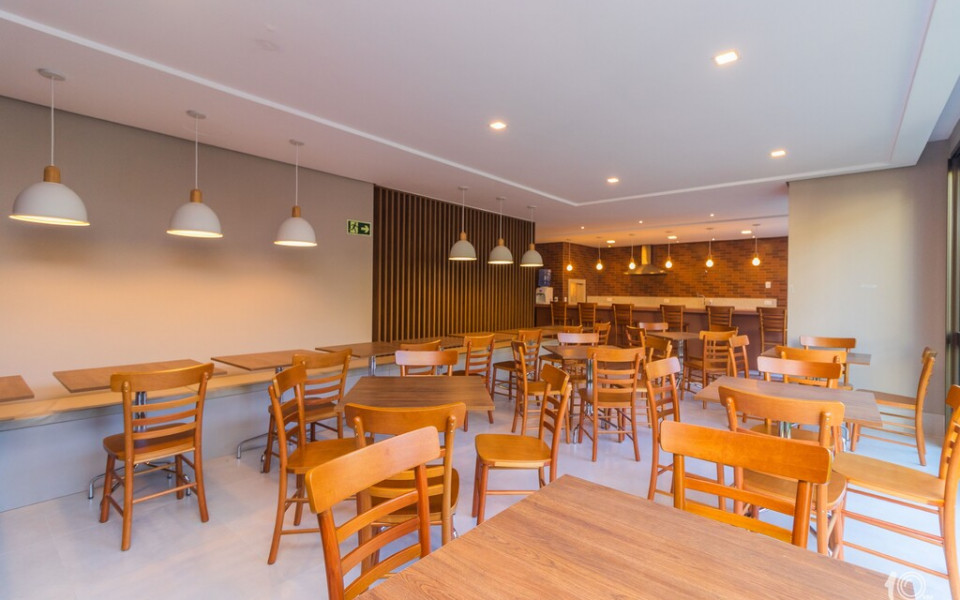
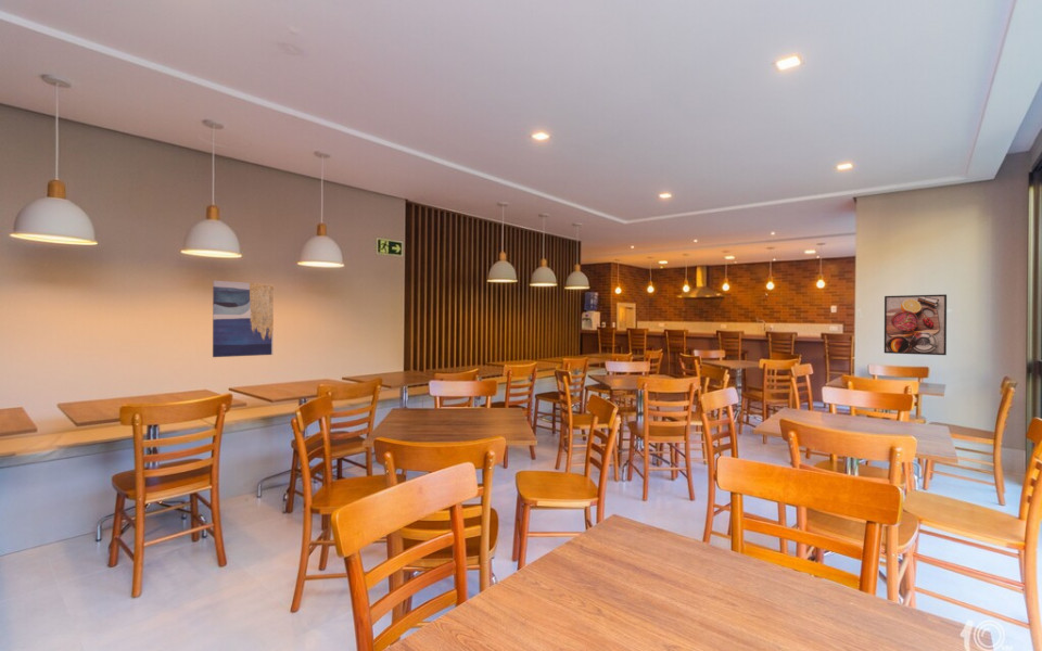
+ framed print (914, 324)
+ wall art (244, 319)
